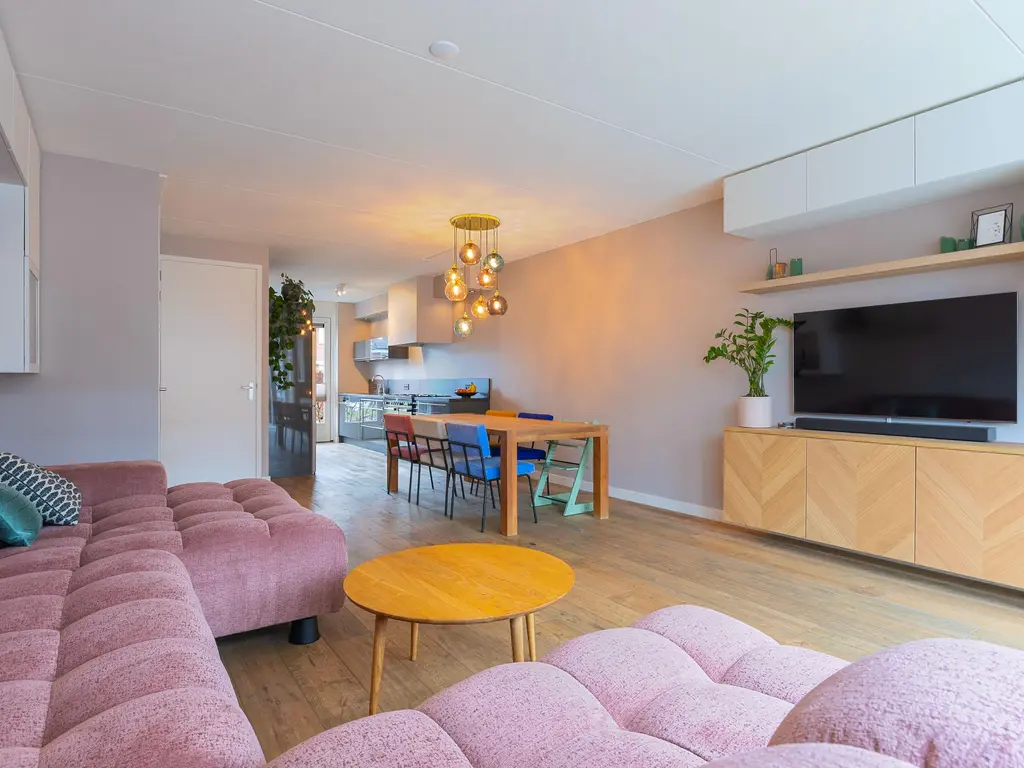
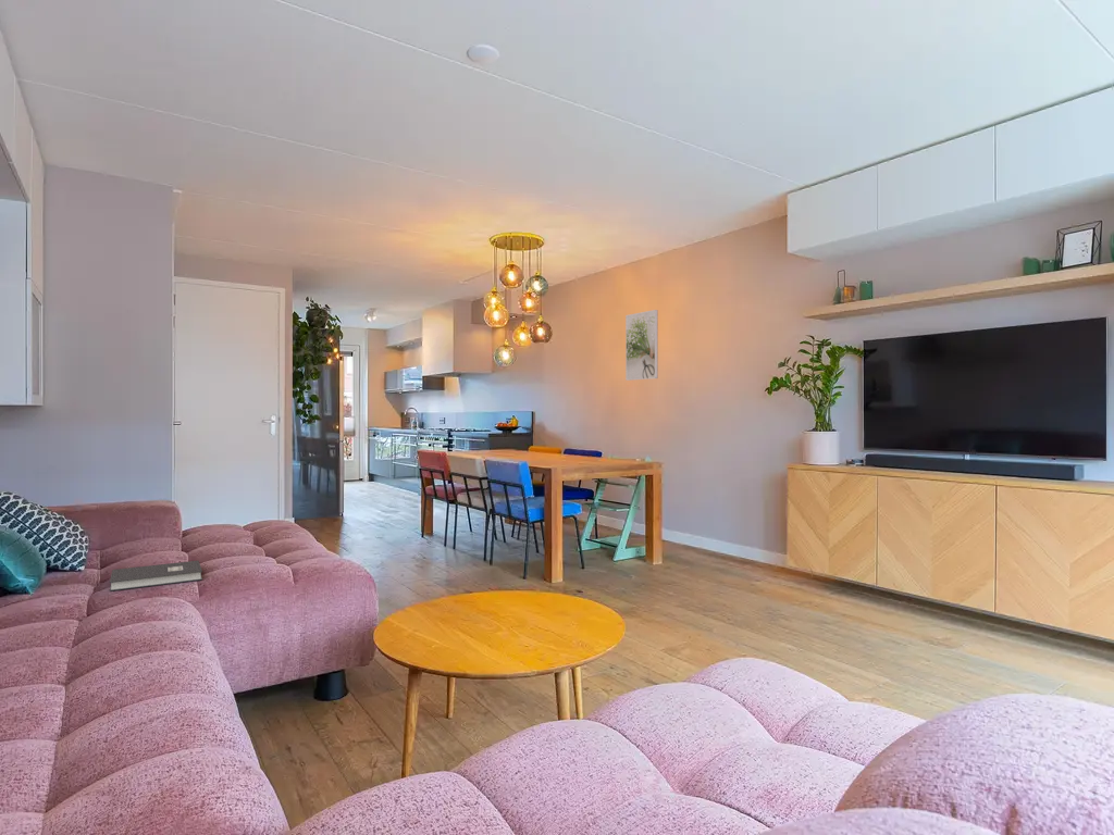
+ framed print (641, 346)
+ book (157, 574)
